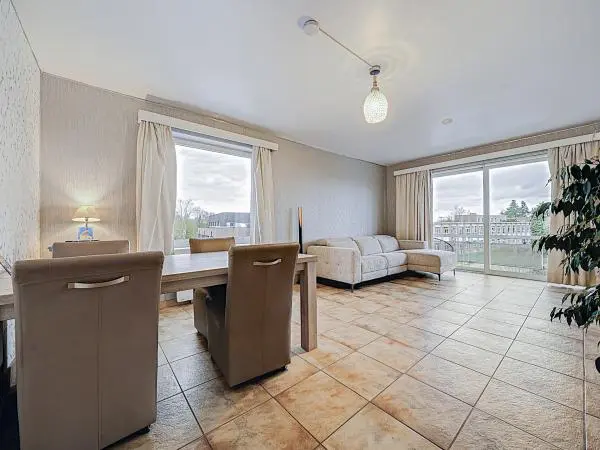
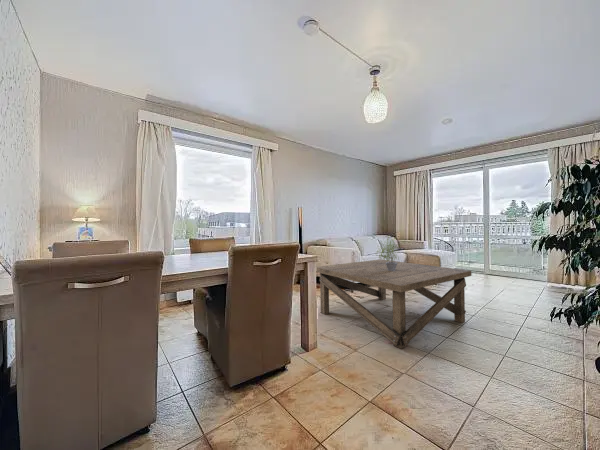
+ coffee table (385, 292)
+ potted plant (388, 252)
